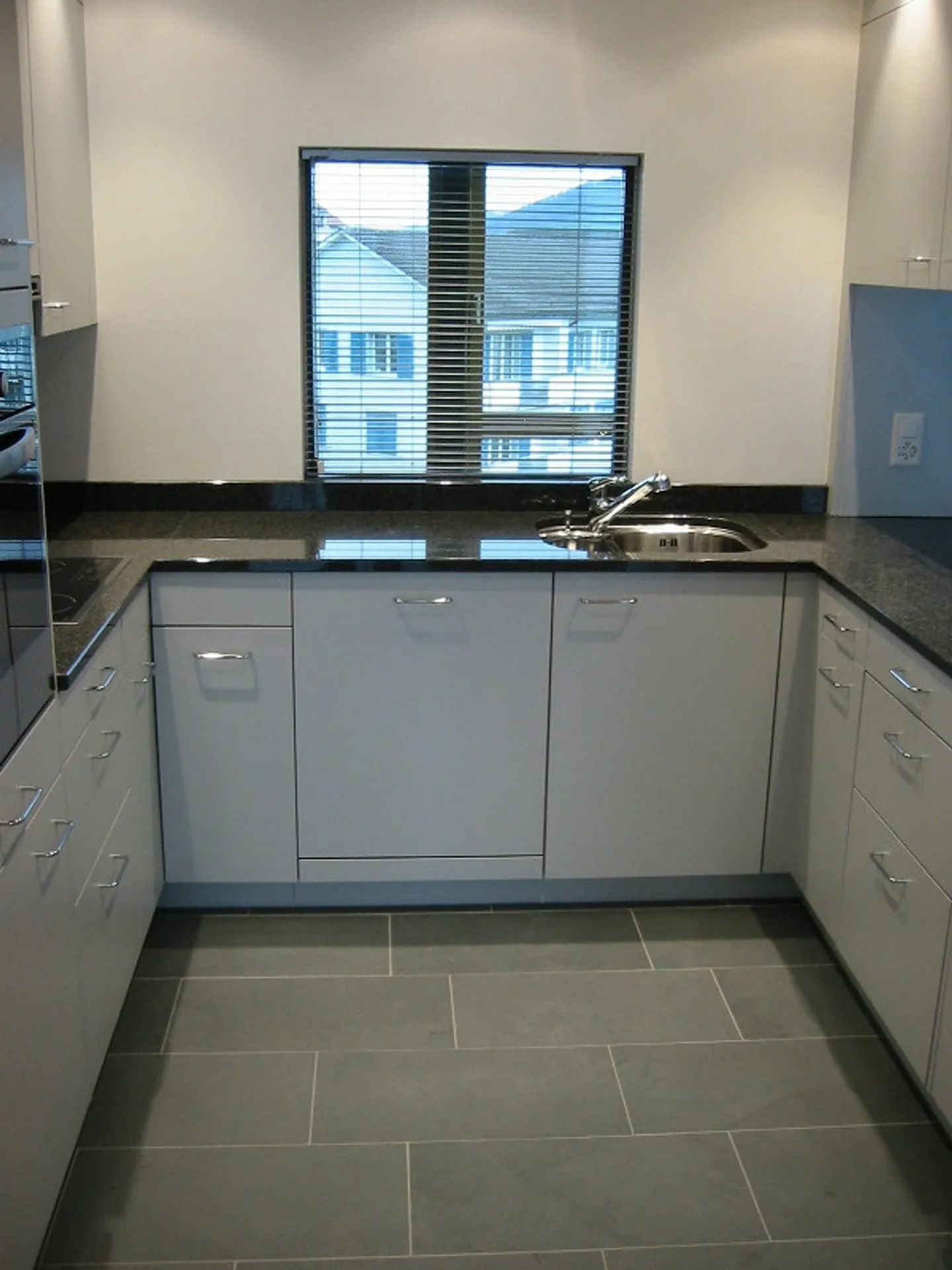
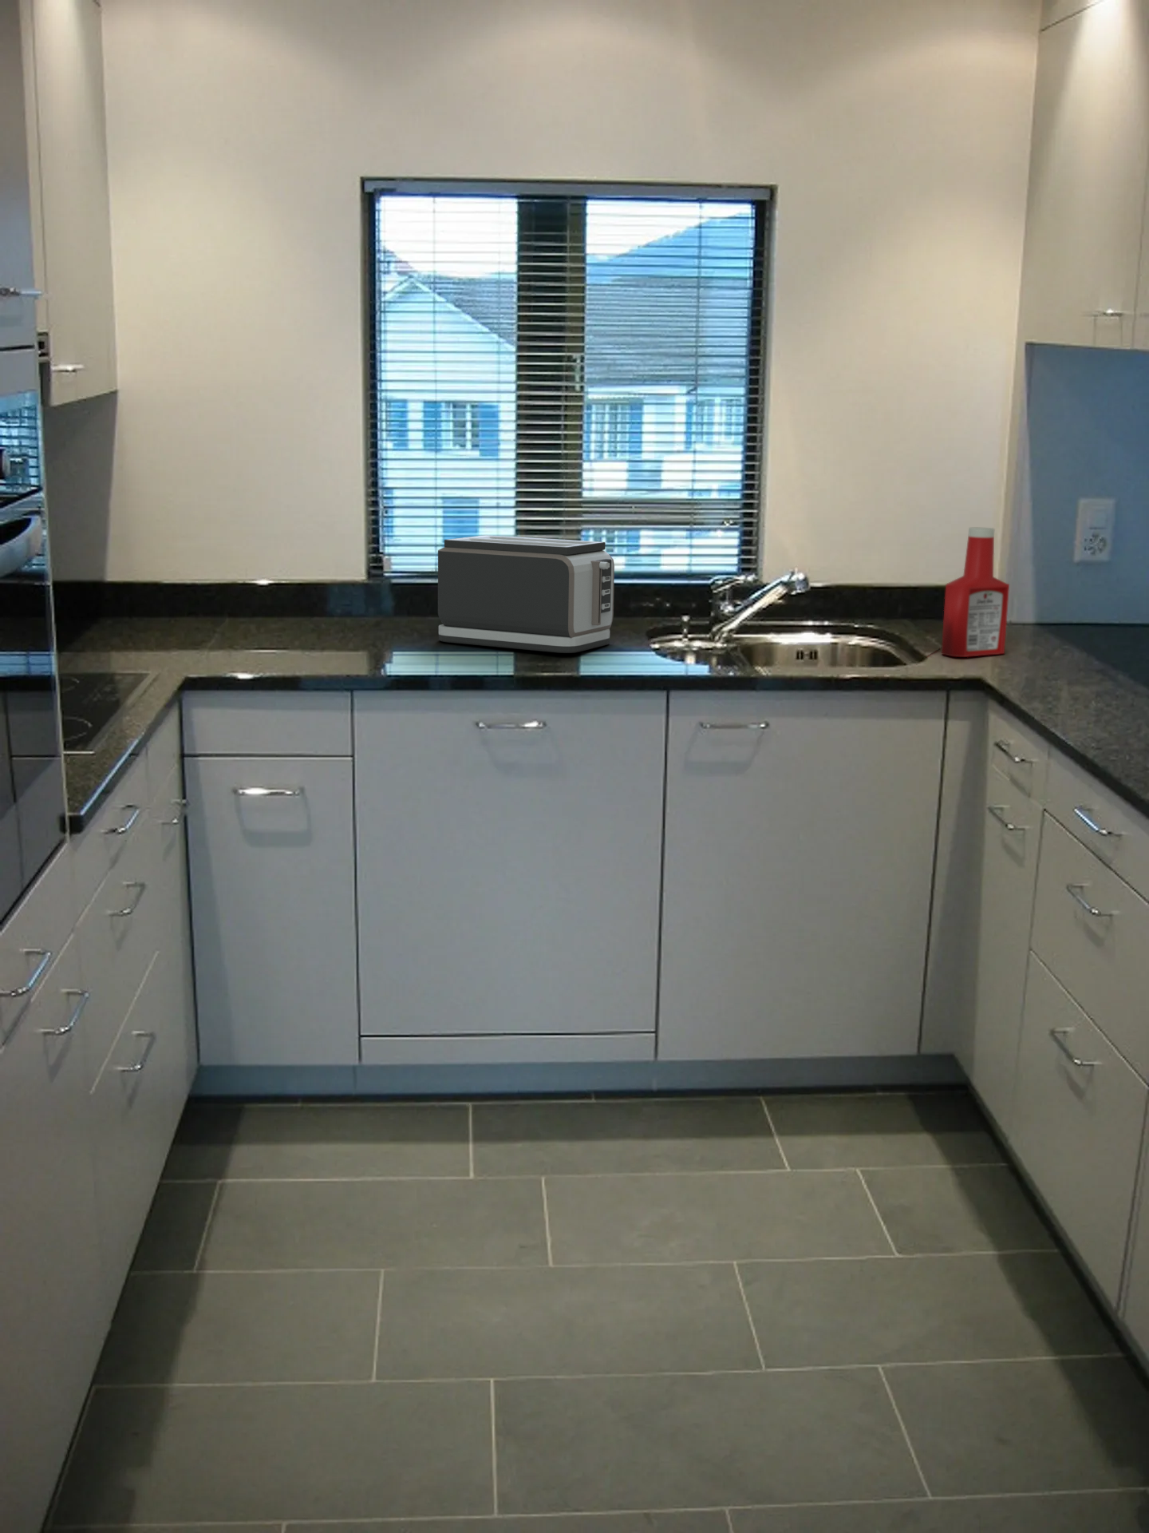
+ toaster (530, 591)
+ soap bottle (976, 590)
